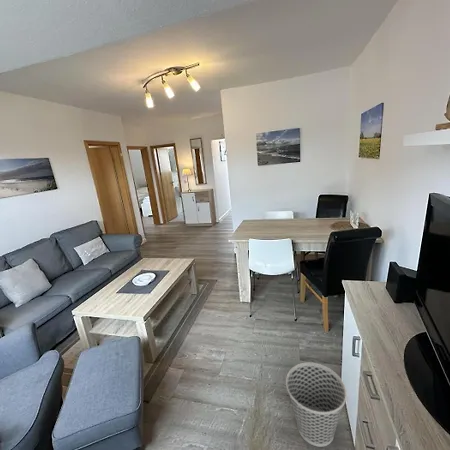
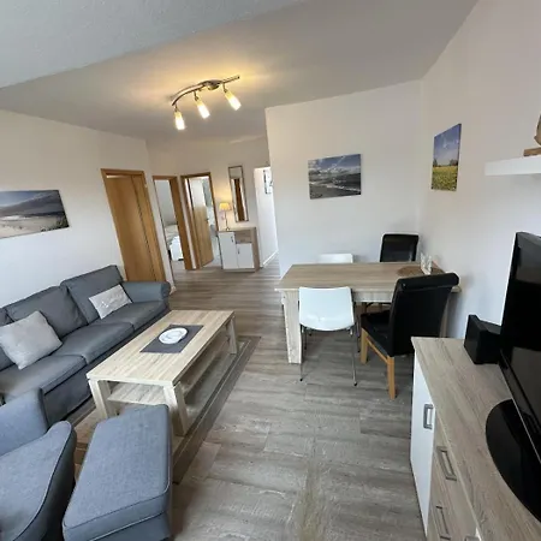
- wastebasket (315, 406)
